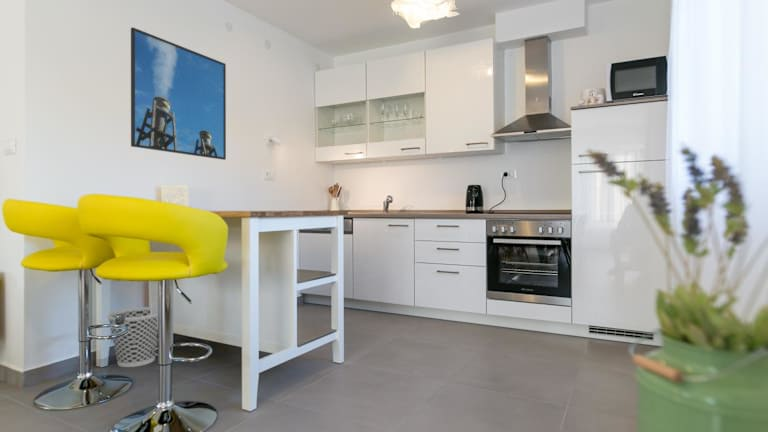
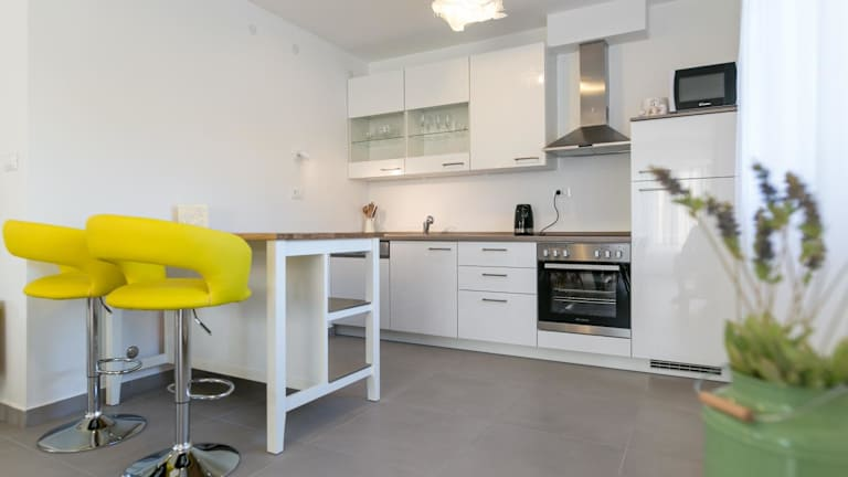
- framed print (183, 100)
- wastebasket (136, 336)
